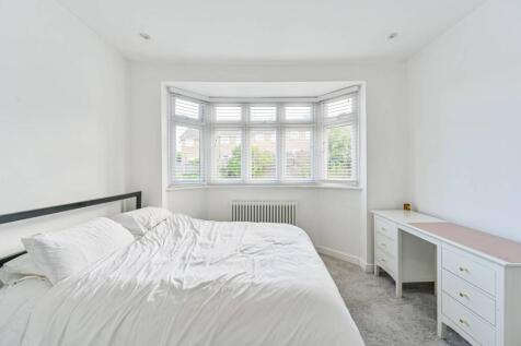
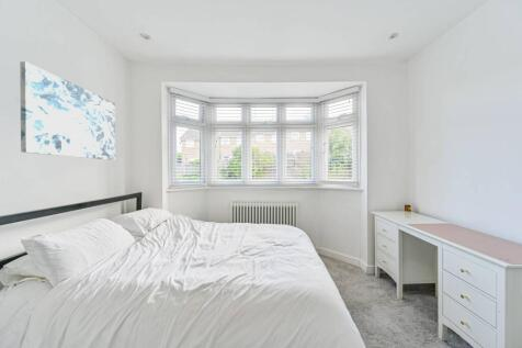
+ wall art (78, 122)
